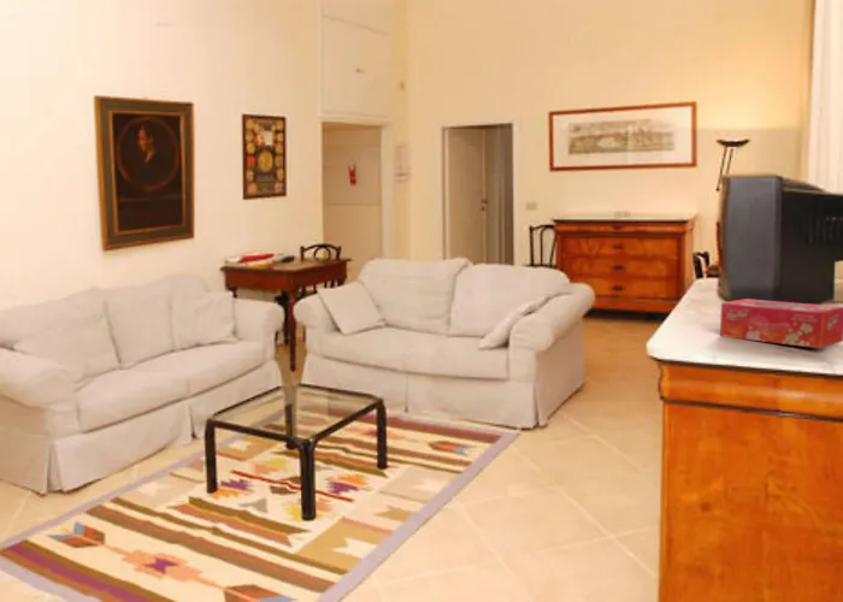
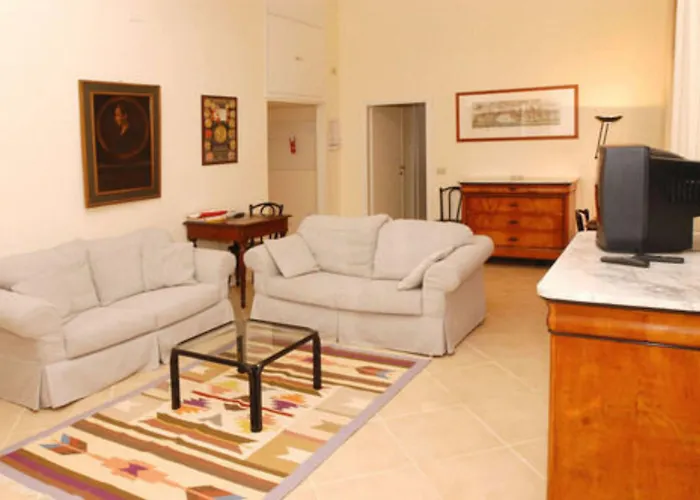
- tissue box (780, 321)
